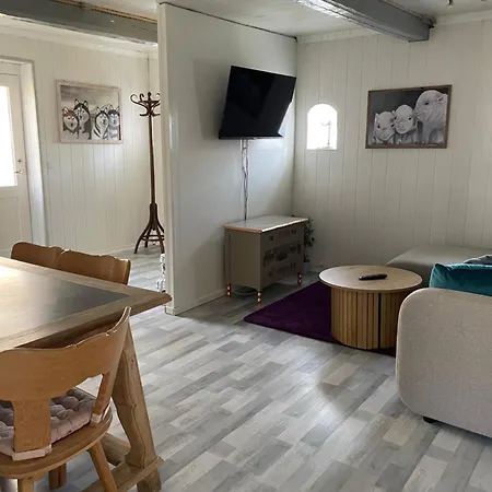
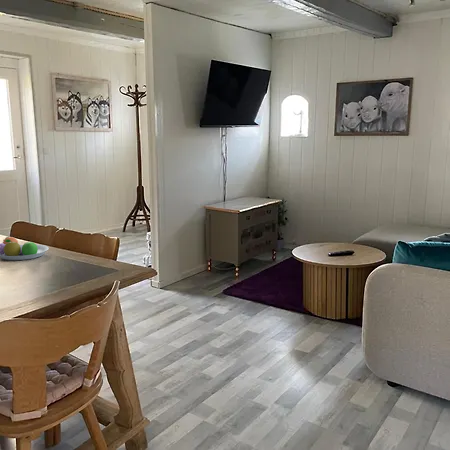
+ fruit bowl (21, 245)
